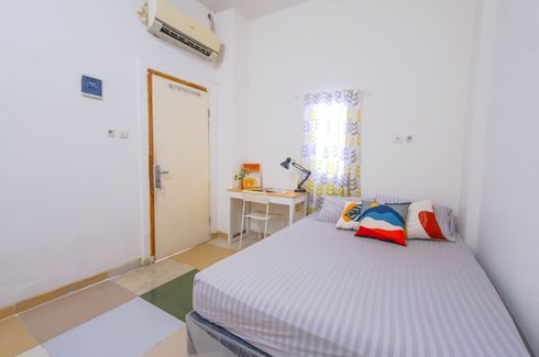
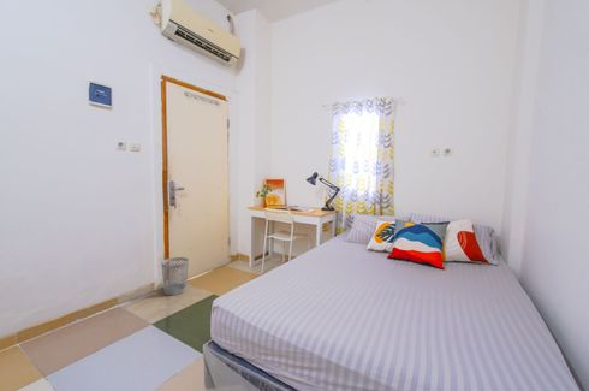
+ wastebasket (174, 276)
